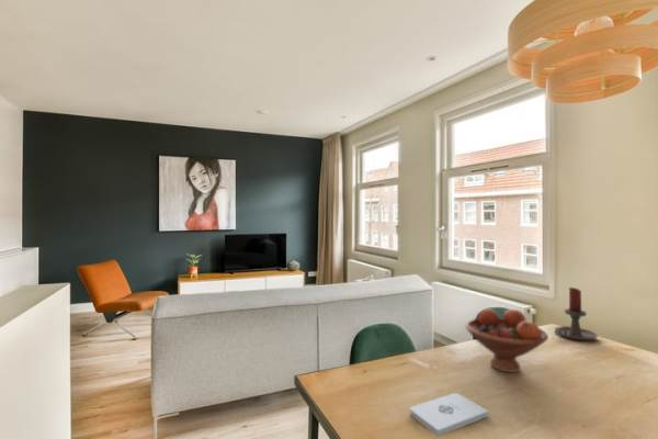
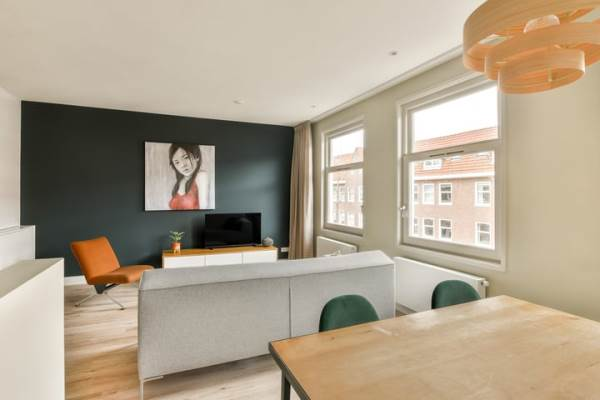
- fruit bowl (504, 340)
- candle holder (571, 312)
- notepad (447, 412)
